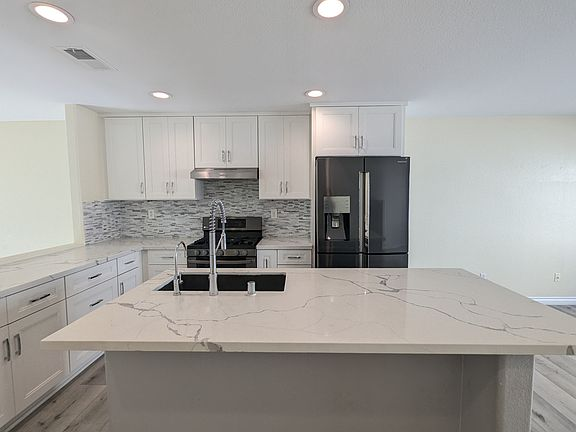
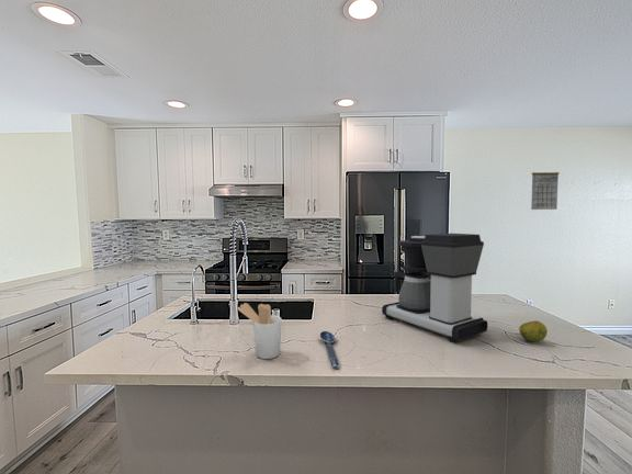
+ coffee maker (431, 279)
+ spoon (328, 347)
+ fruit (532, 330)
+ calendar (544, 187)
+ utensil holder (260, 328)
